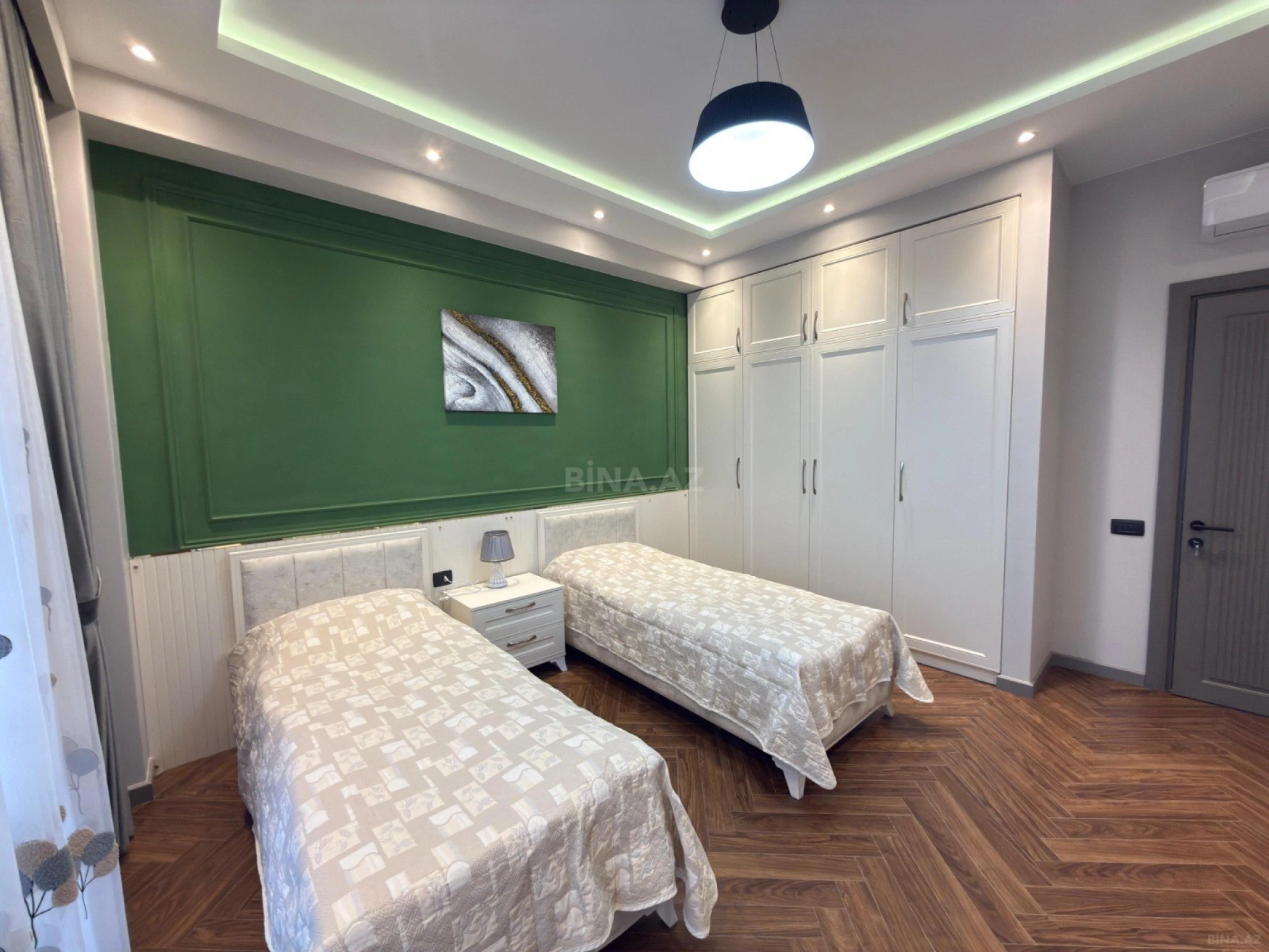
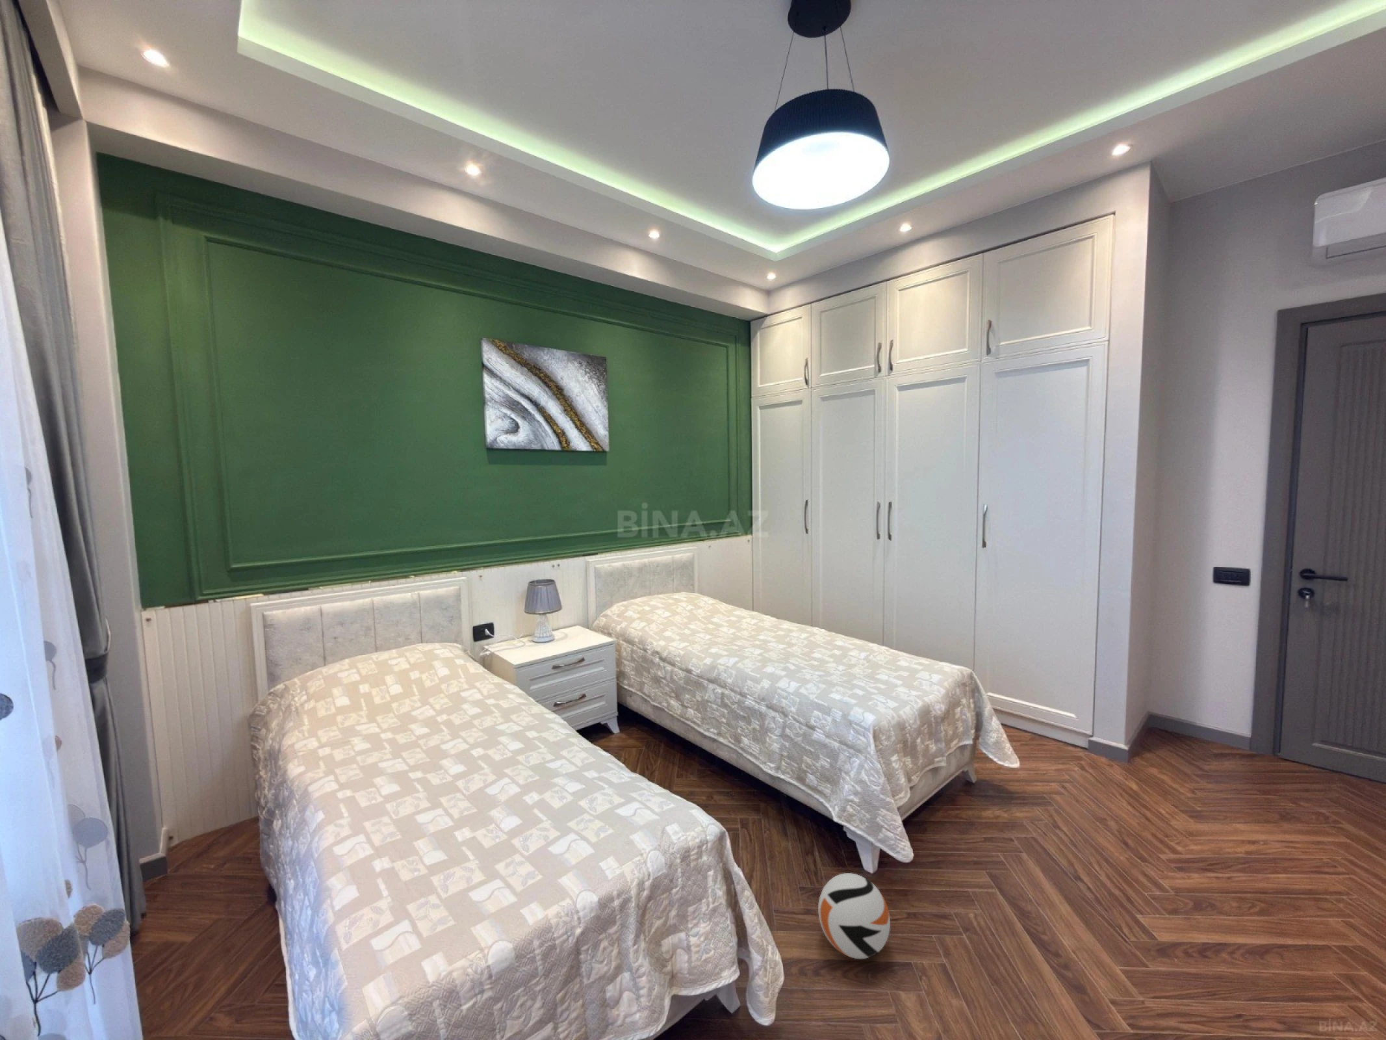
+ ball (853, 914)
